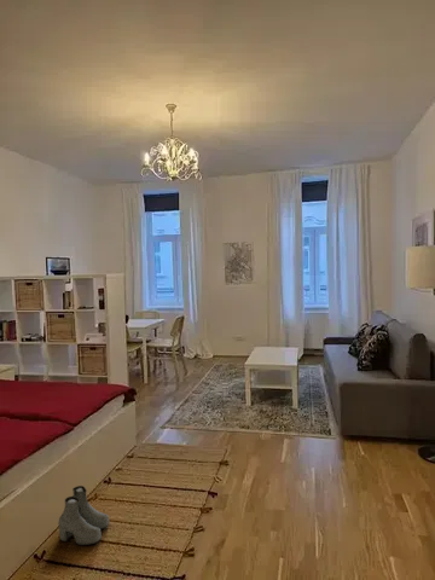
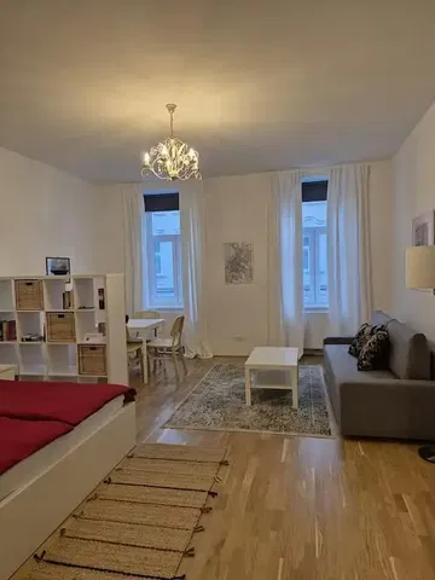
- boots (83, 512)
